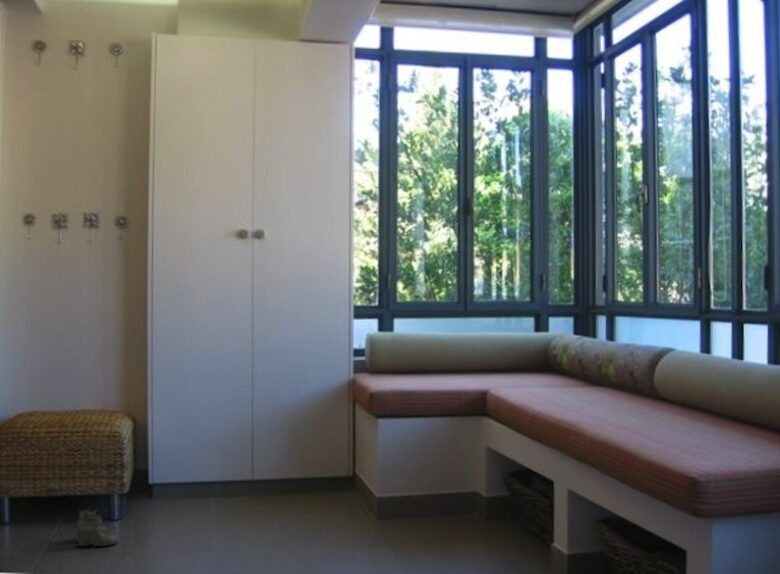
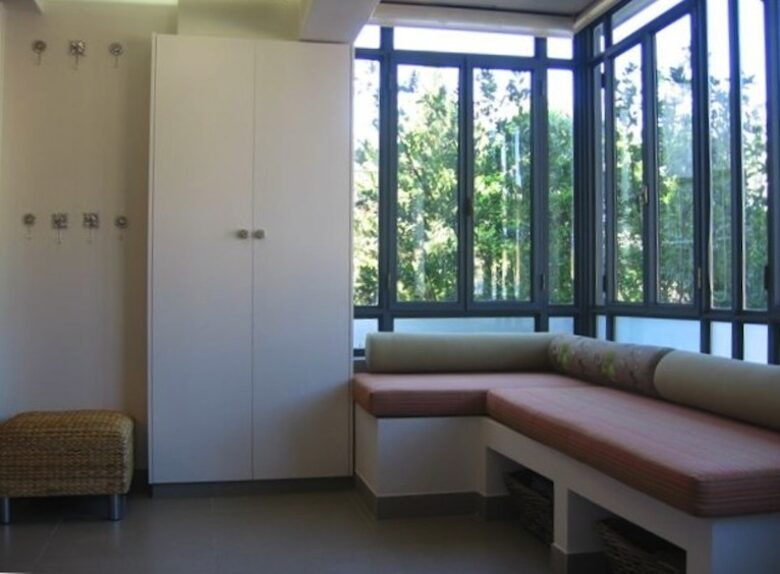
- boots (95, 526)
